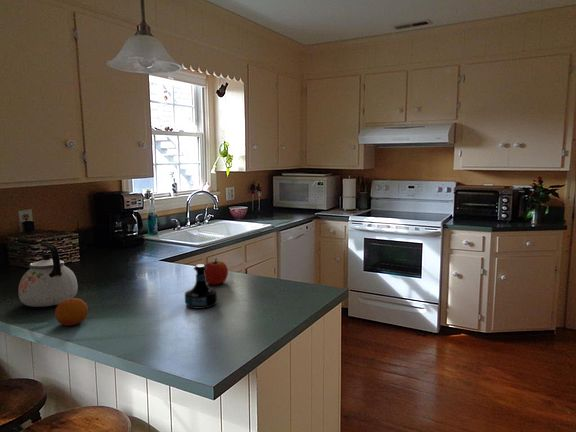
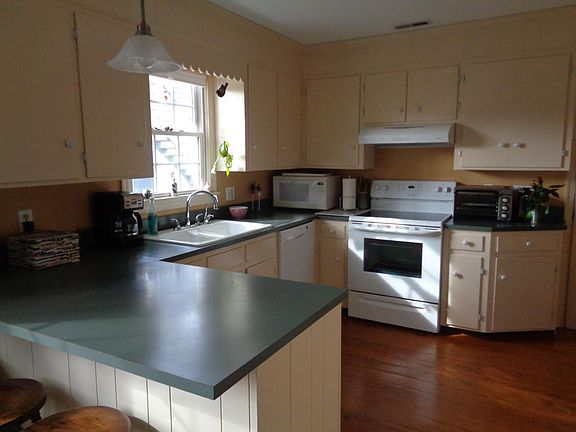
- apple (215, 271)
- kettle (47, 272)
- fruit (71, 311)
- tequila bottle (200, 284)
